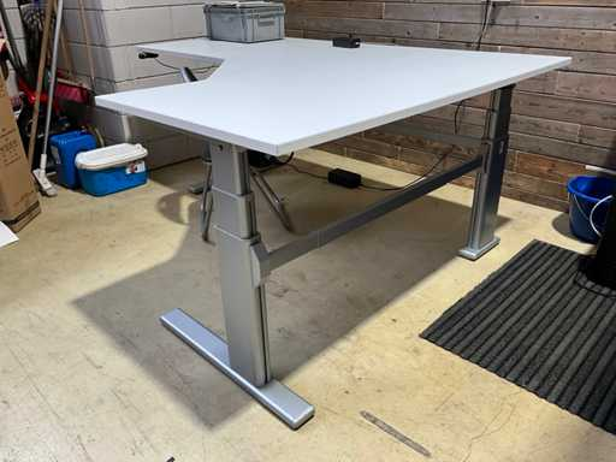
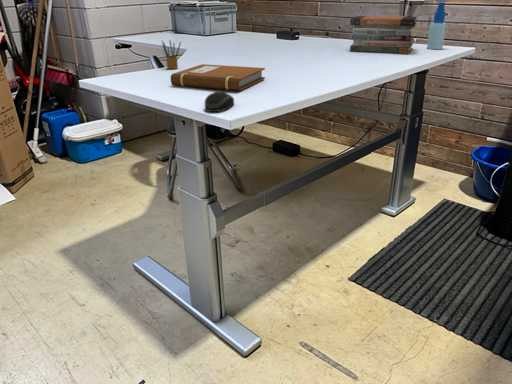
+ spray bottle (438, 25)
+ computer mouse (219, 99)
+ book stack (382, 34)
+ pencil box (172, 54)
+ notebook (217, 76)
